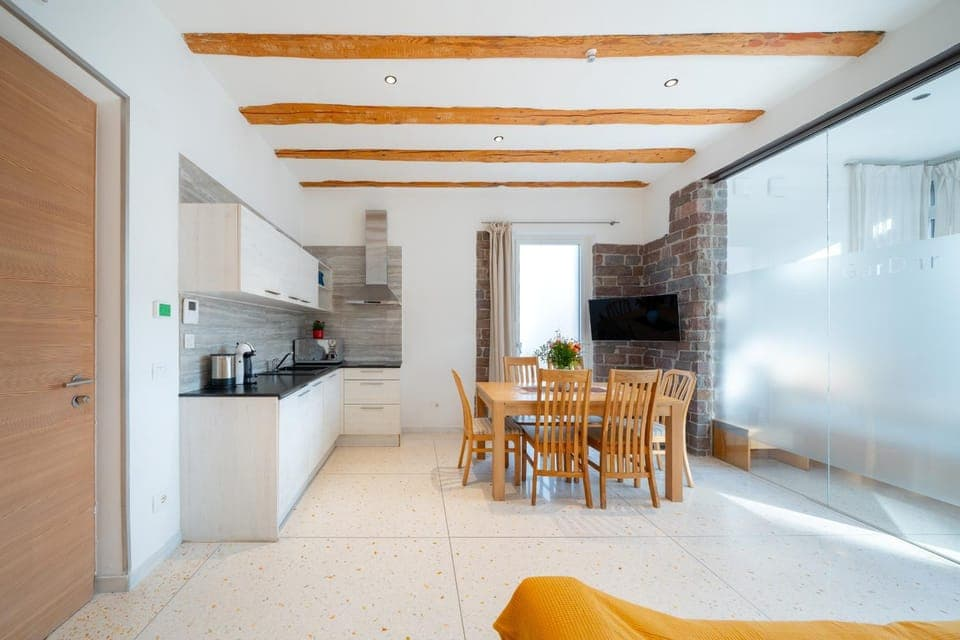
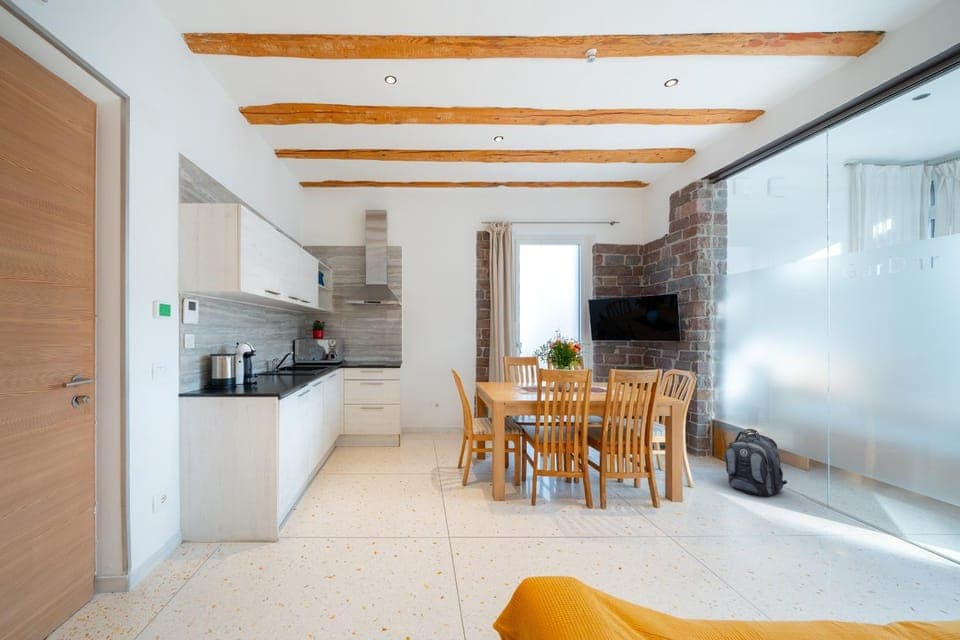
+ backpack (753, 458)
